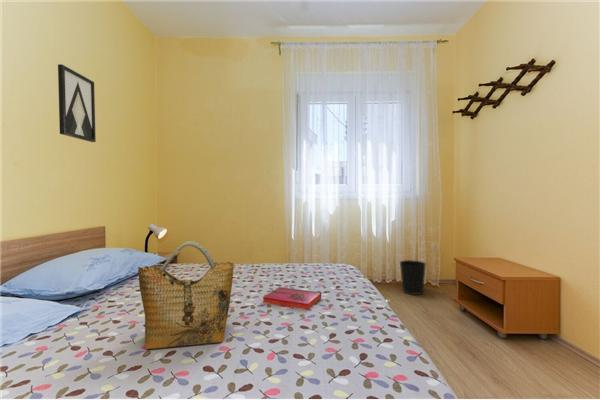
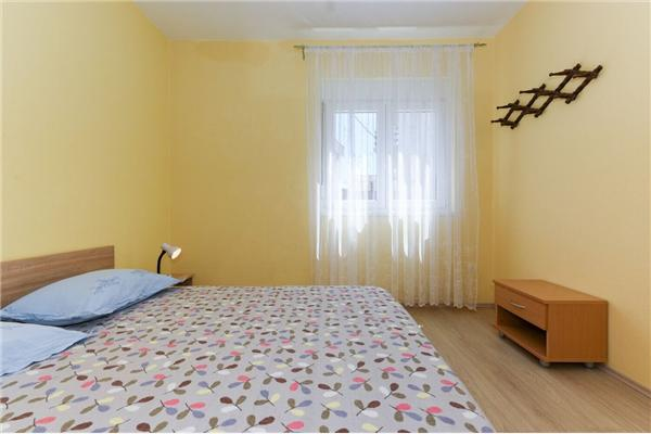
- grocery bag (187, 288)
- hardback book (292, 297)
- wastebasket (412, 277)
- wall art (78, 106)
